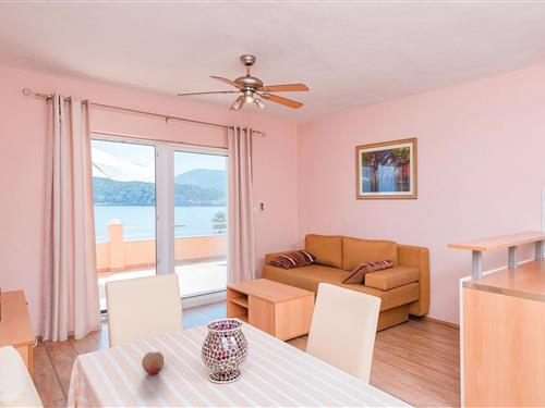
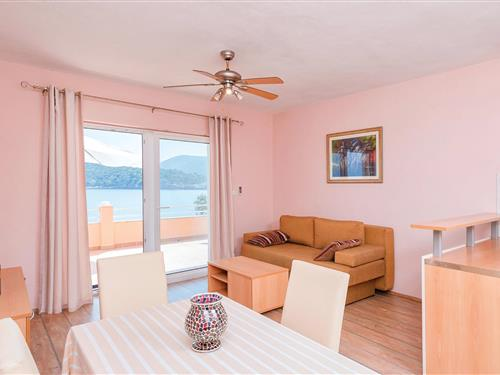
- fruit (153, 361)
